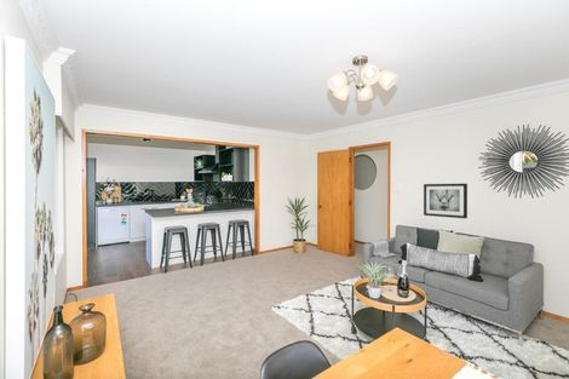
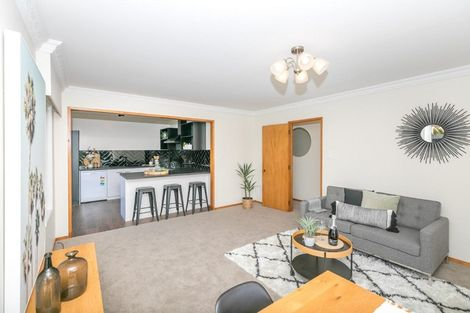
- wall art (443, 200)
